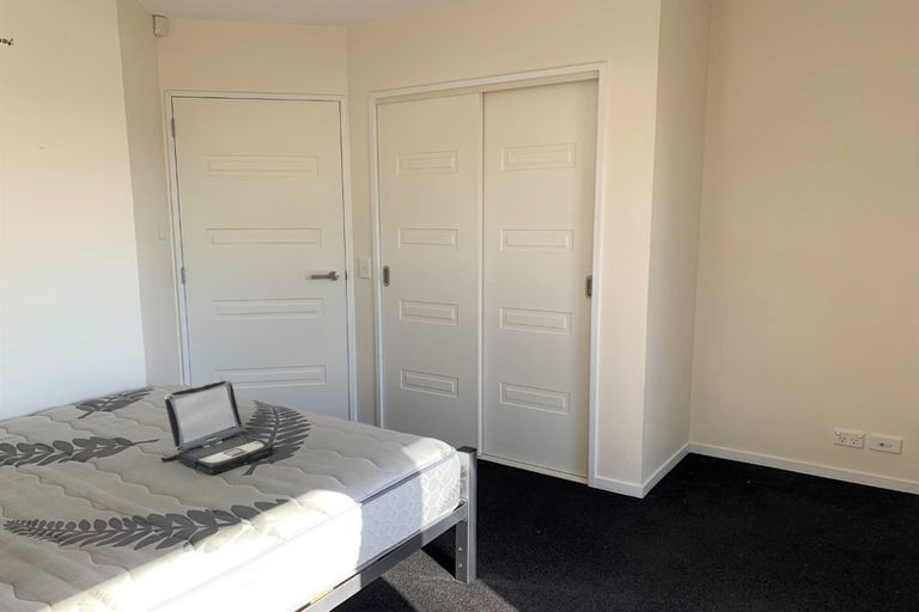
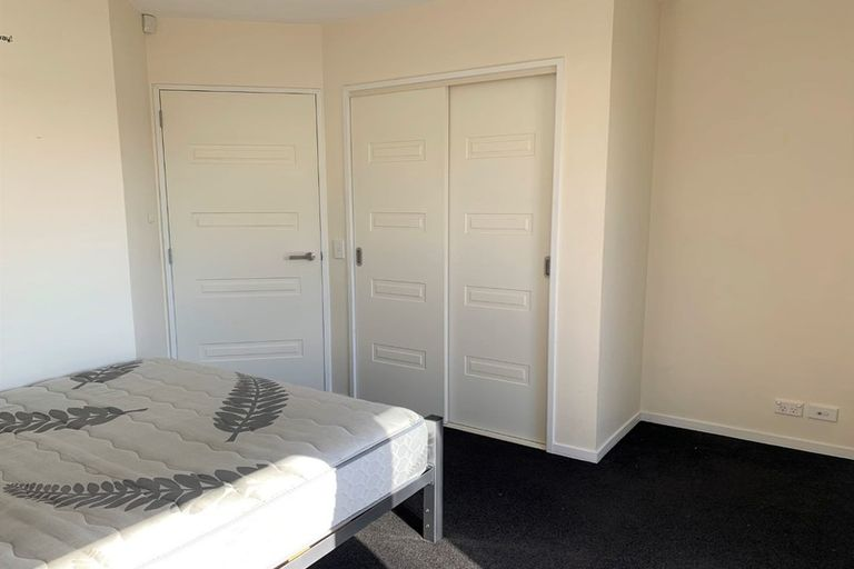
- laptop (218, 424)
